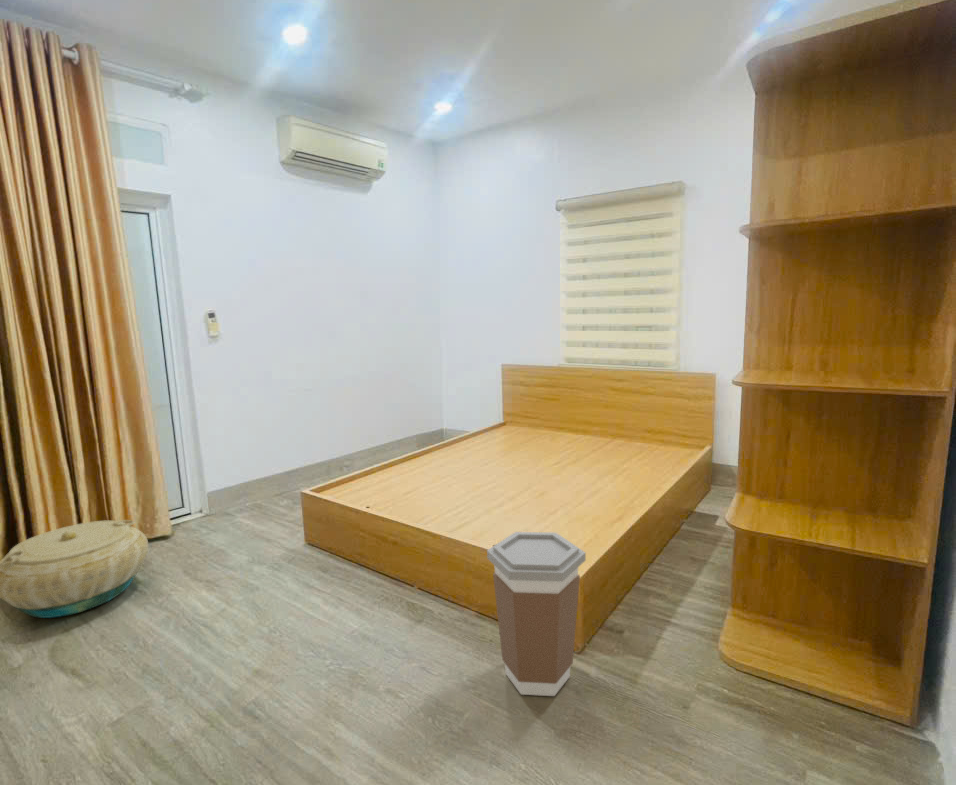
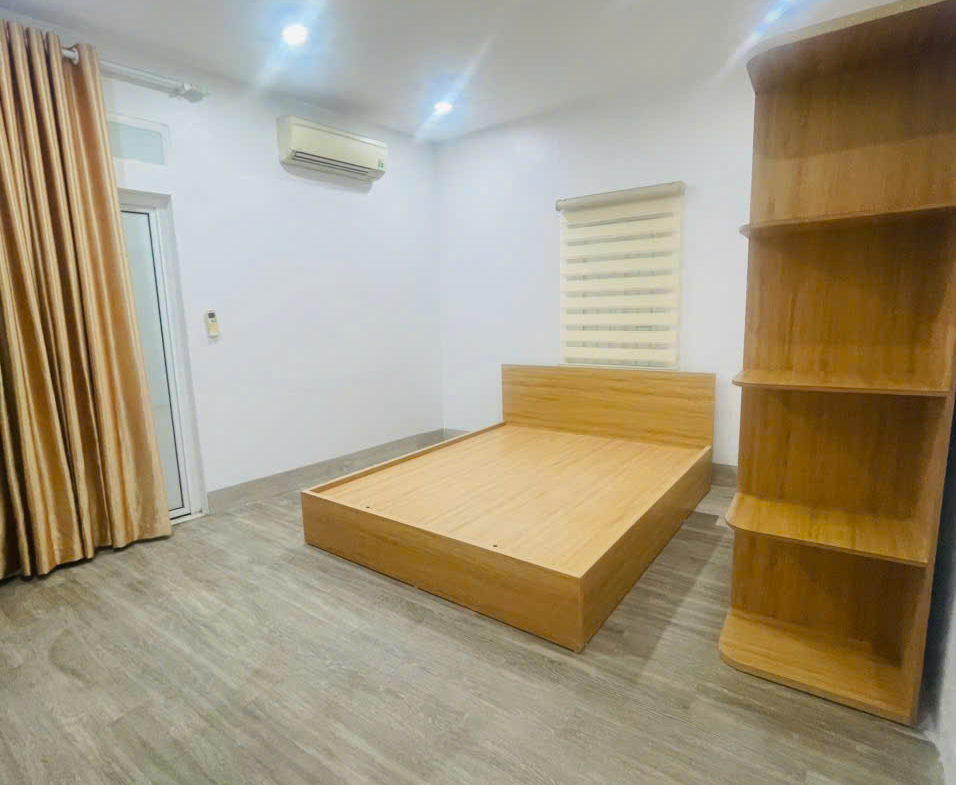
- basket (75, 563)
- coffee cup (536, 612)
